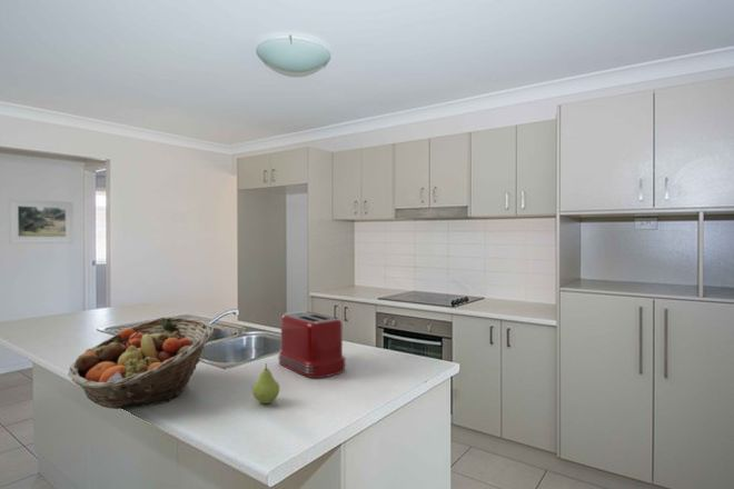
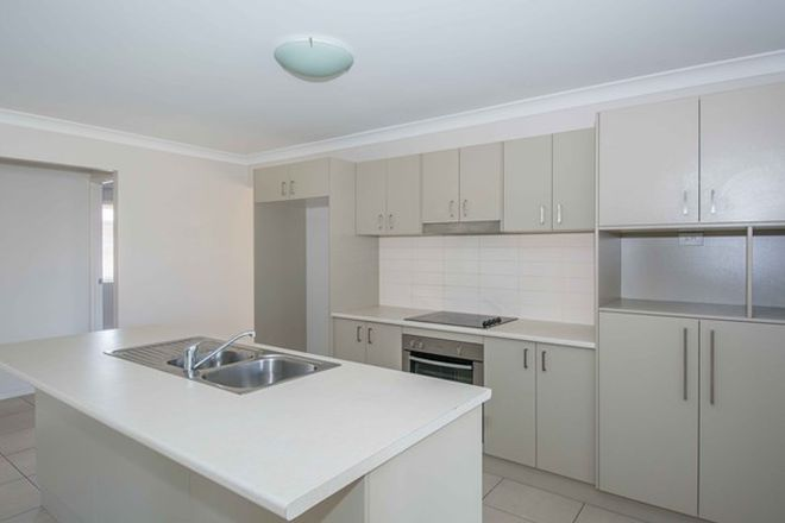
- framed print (42, 221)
- fruit basket (145, 358)
- fruit (266, 382)
- toaster (310, 341)
